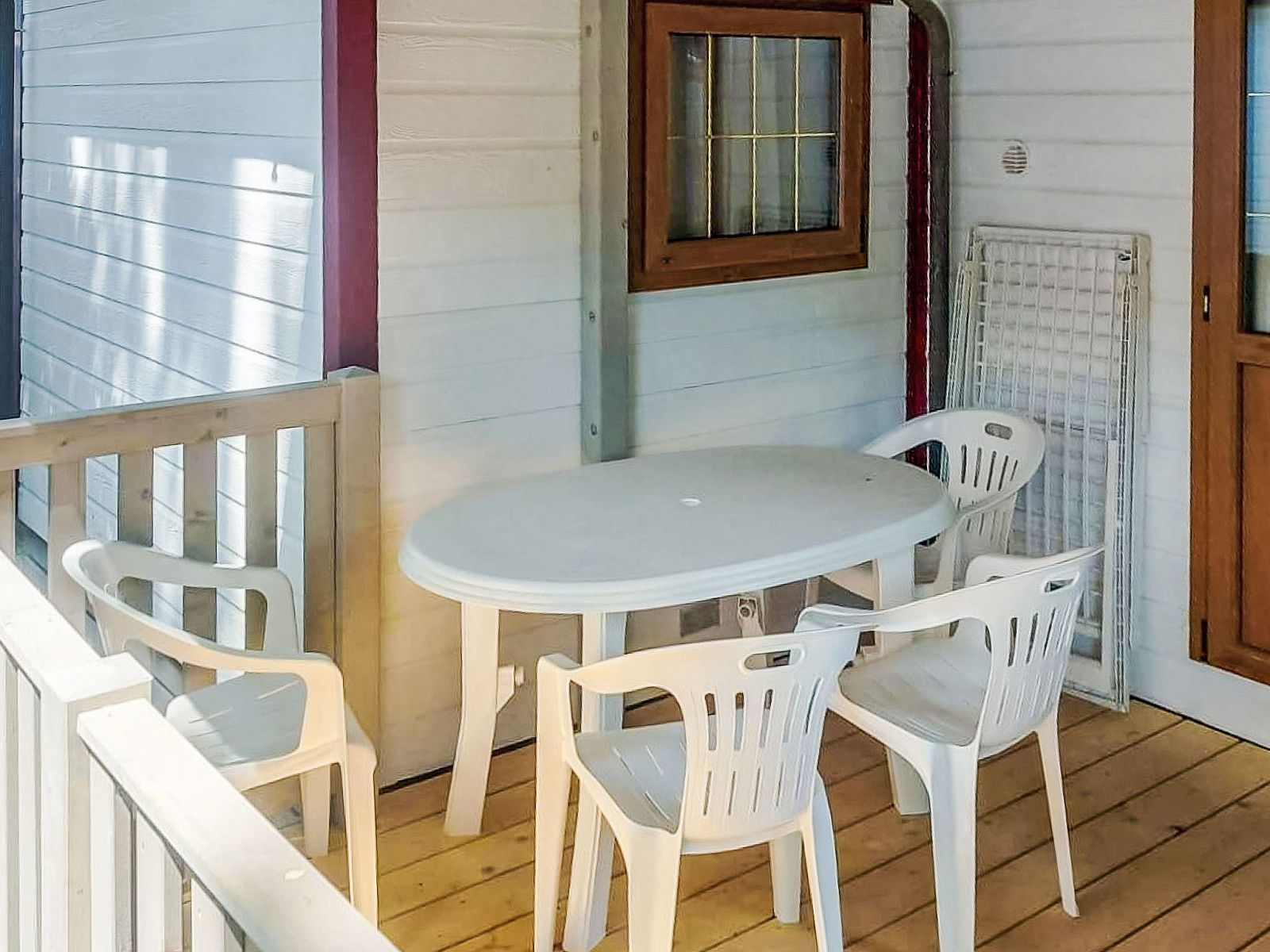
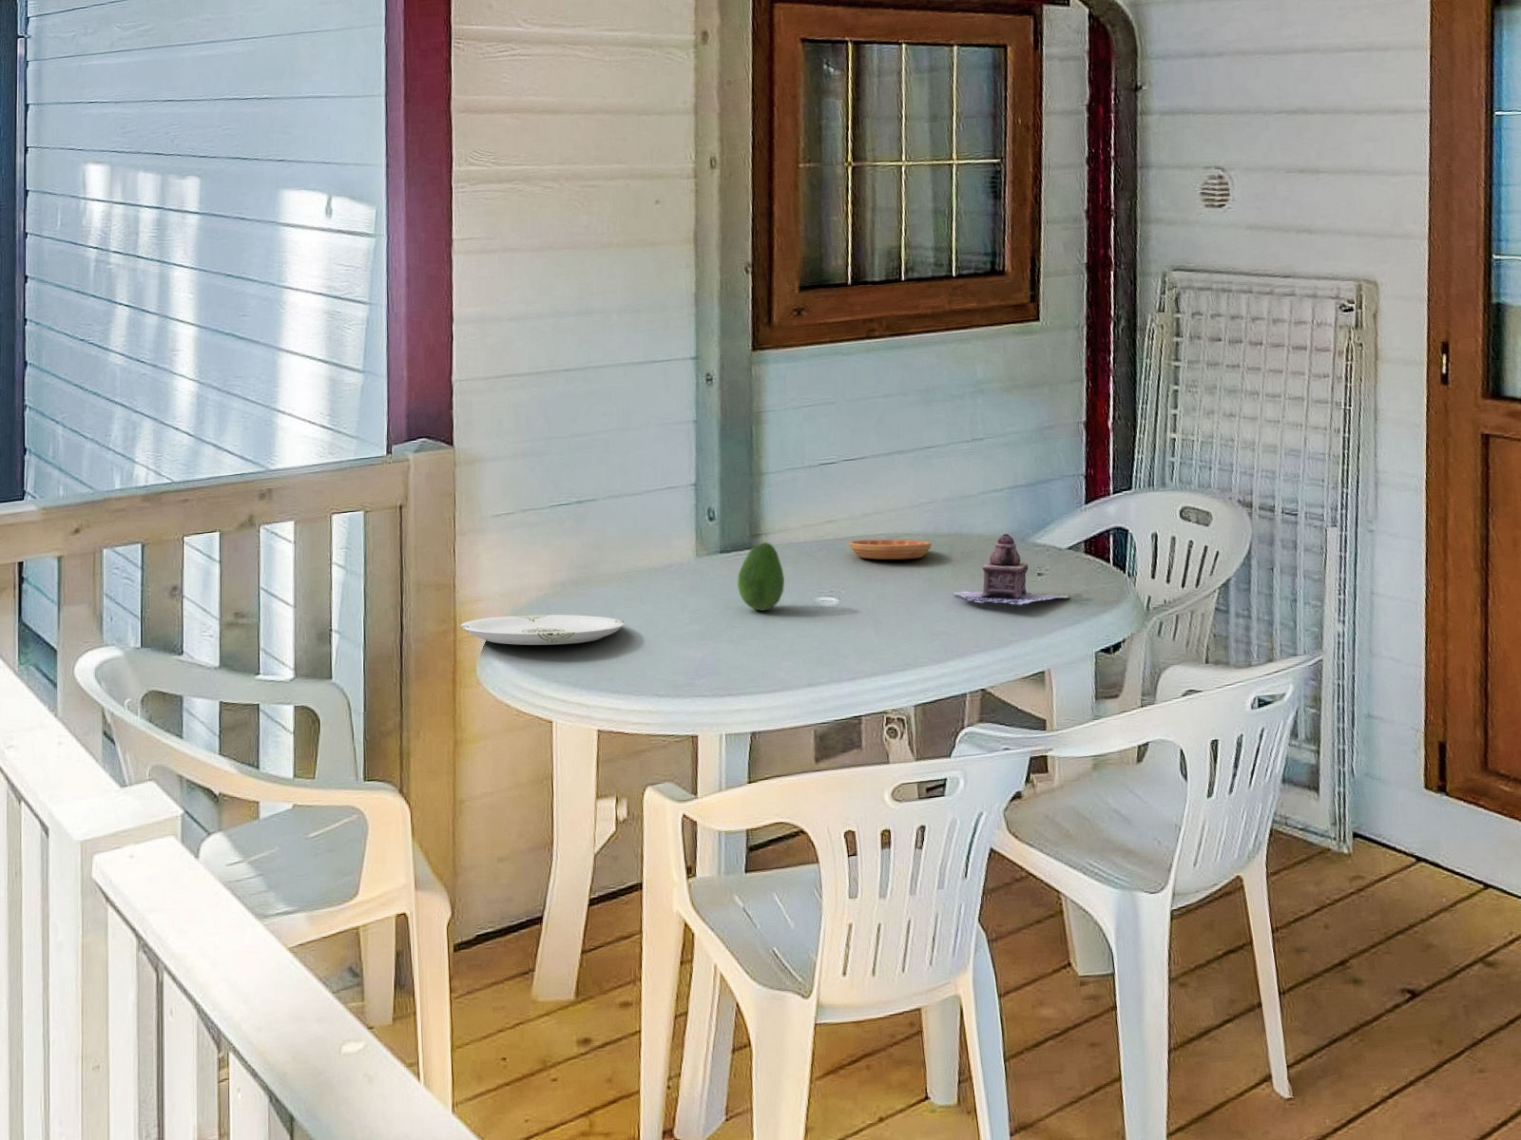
+ saucer (890, 550)
+ fruit (760, 576)
+ teapot (1002, 566)
+ plate (543, 630)
